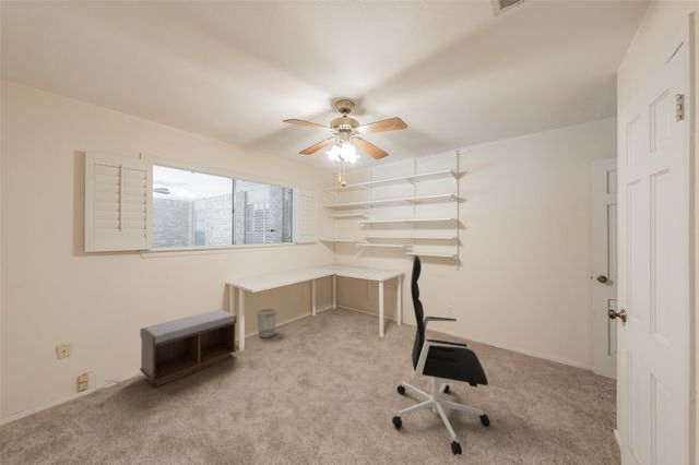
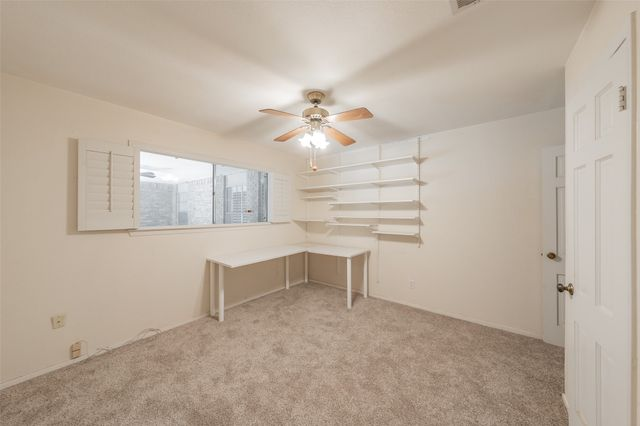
- office chair (439, 341)
- wastebasket (266, 323)
- bench (191, 342)
